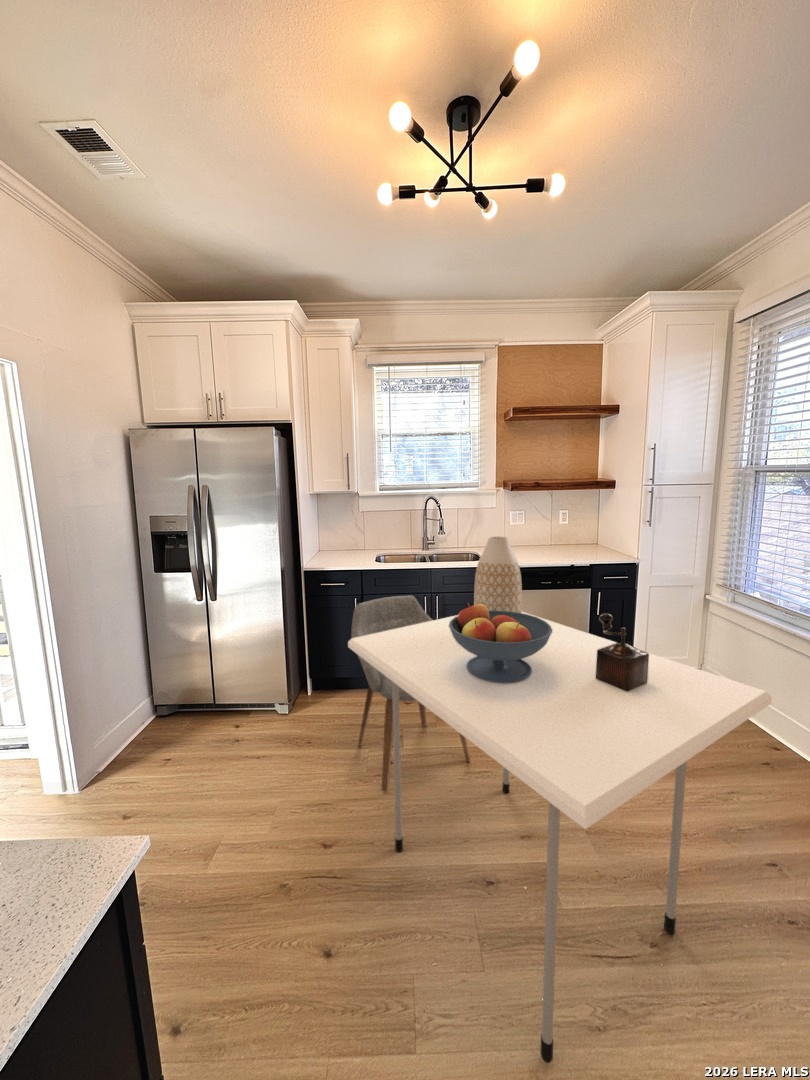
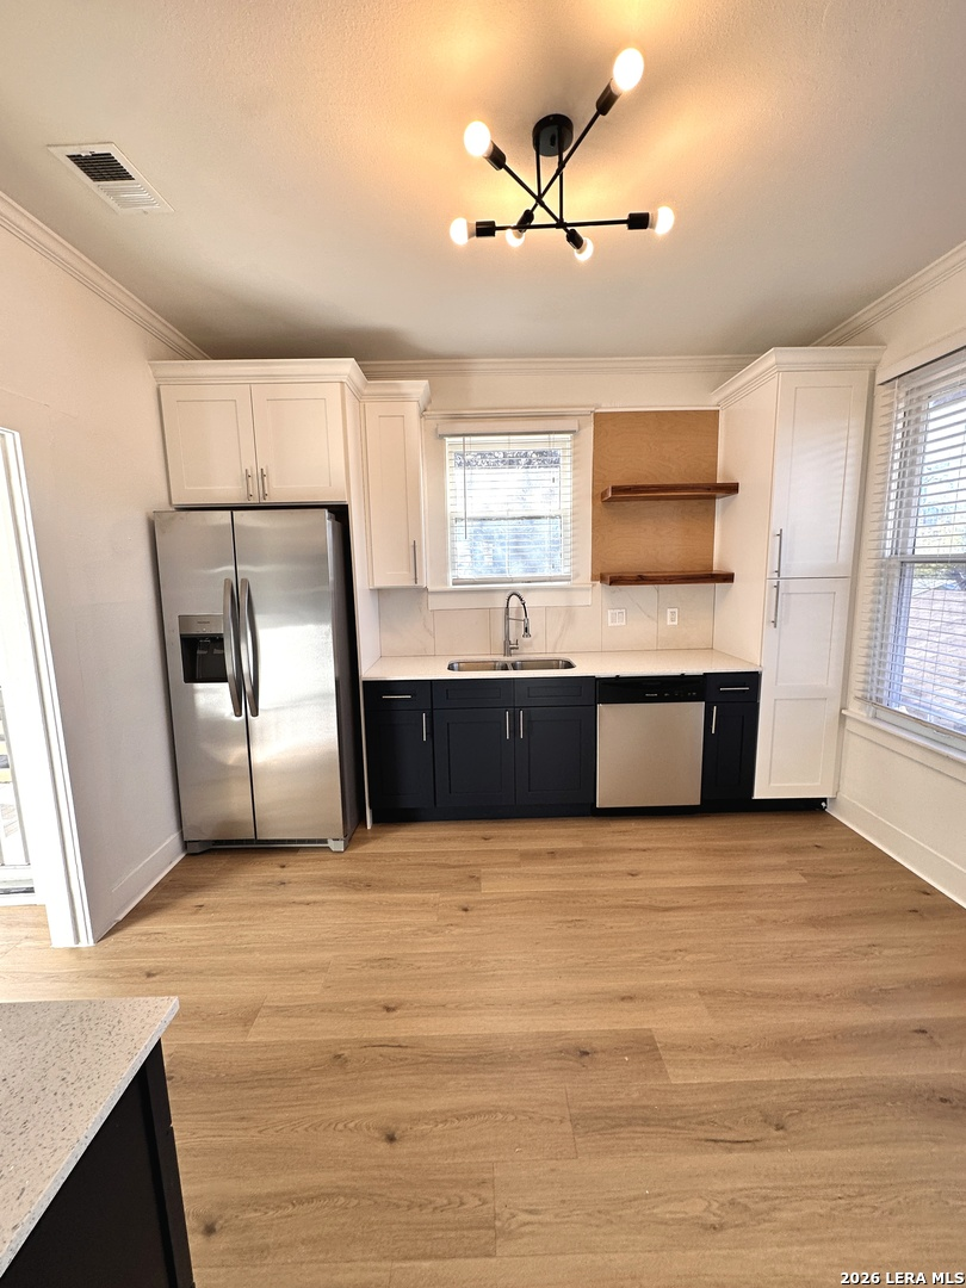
- fruit bowl (499, 638)
- vase (497, 584)
- dining table (522, 779)
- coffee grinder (615, 648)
- chair (400, 687)
